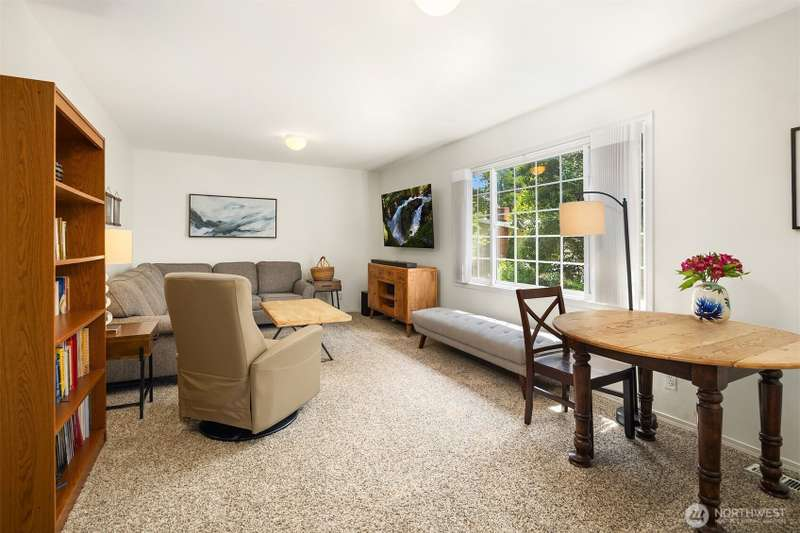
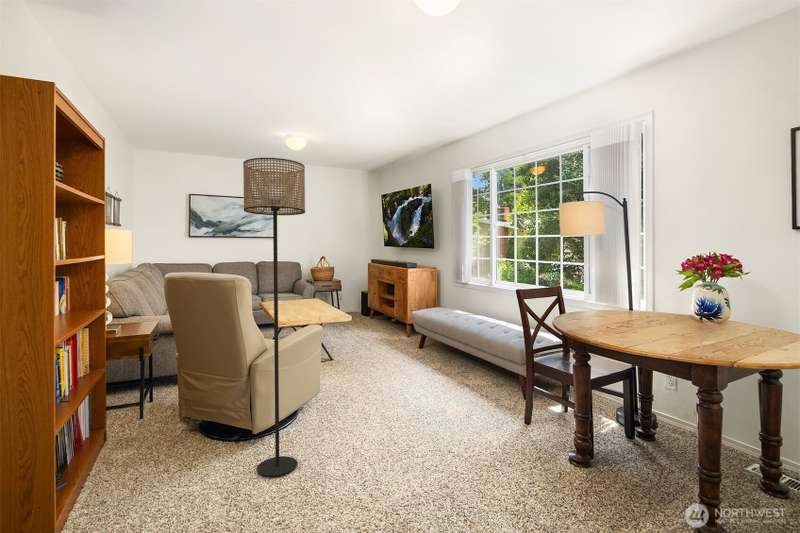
+ floor lamp (276, 316)
